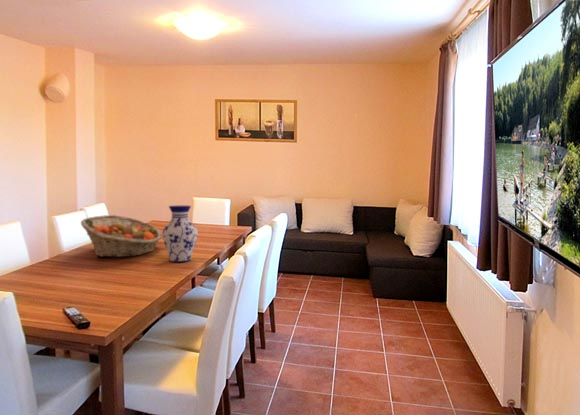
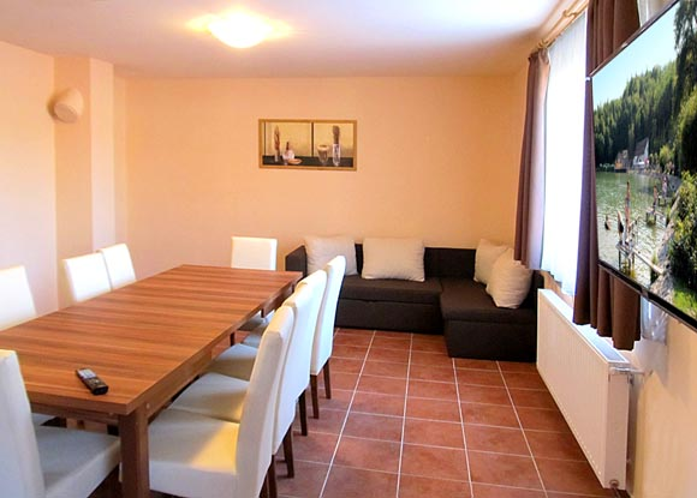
- fruit basket (123, 234)
- vase (180, 233)
